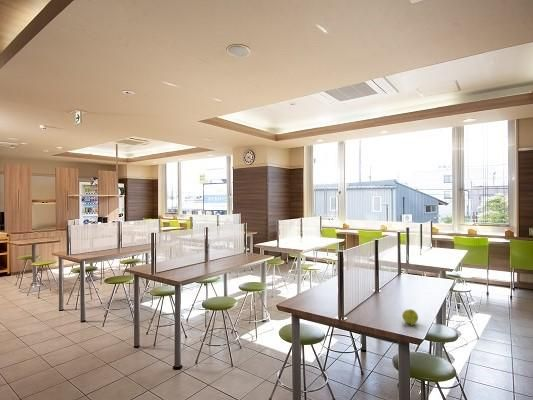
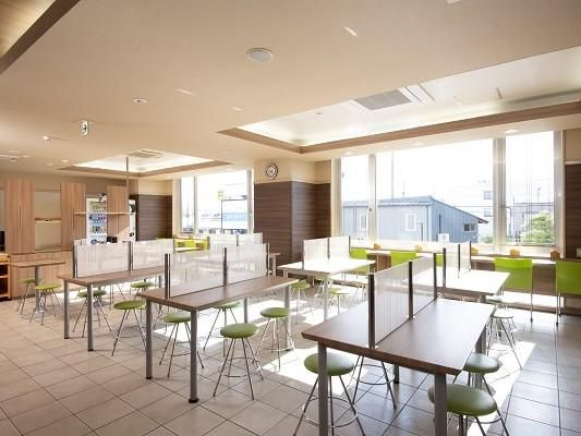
- fruit (409, 316)
